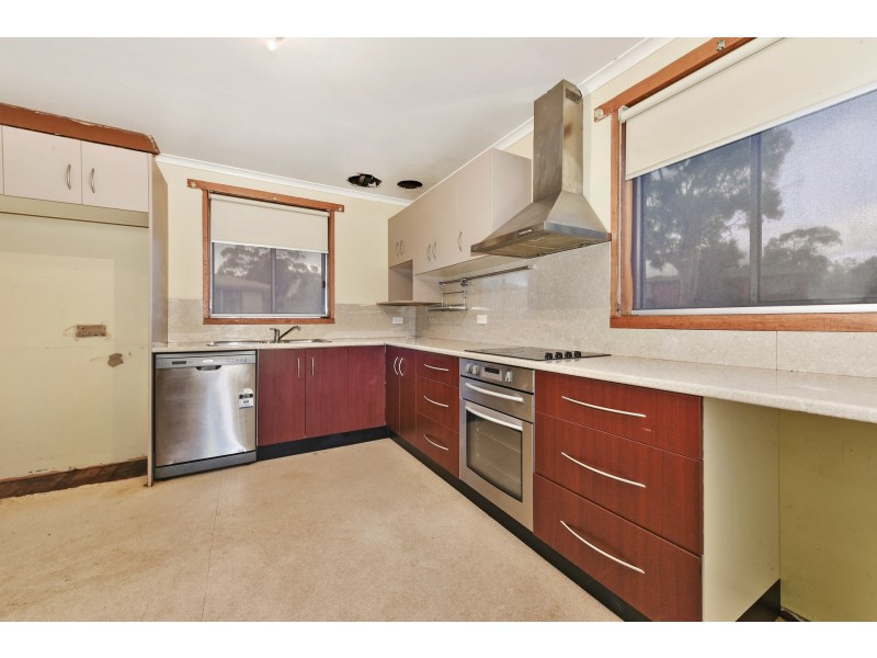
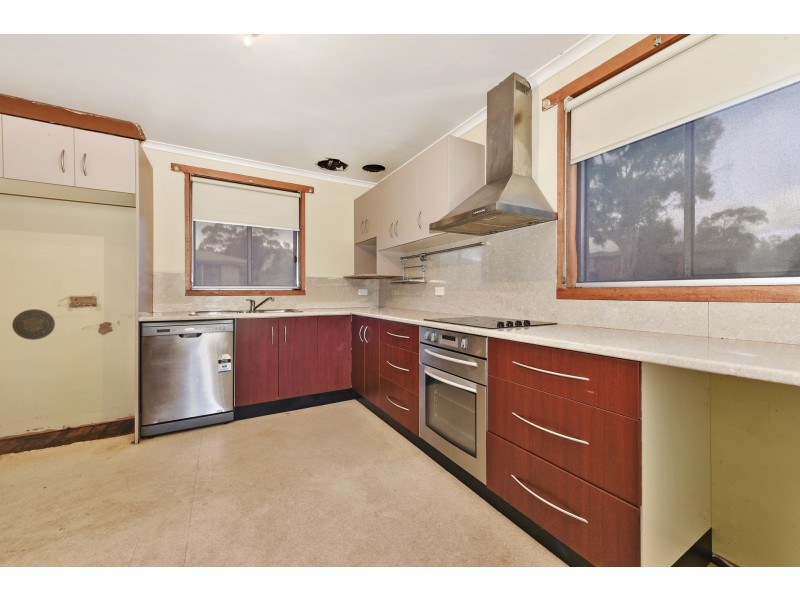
+ decorative plate (33, 324)
